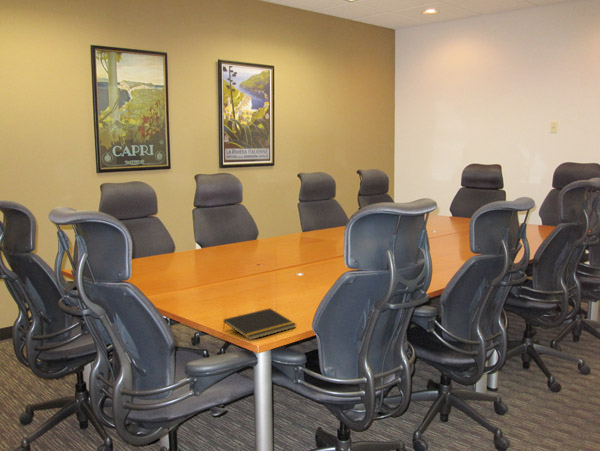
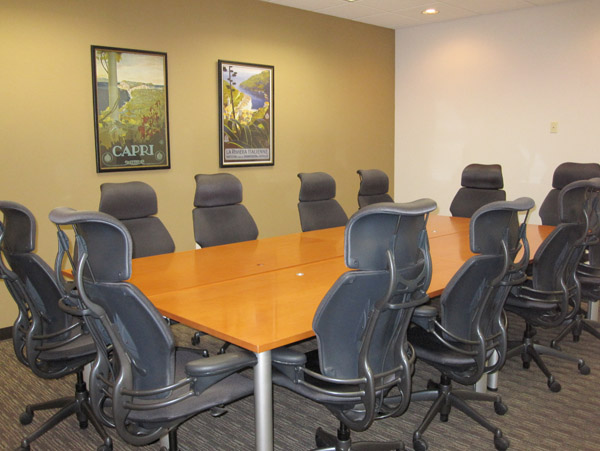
- notepad (260, 323)
